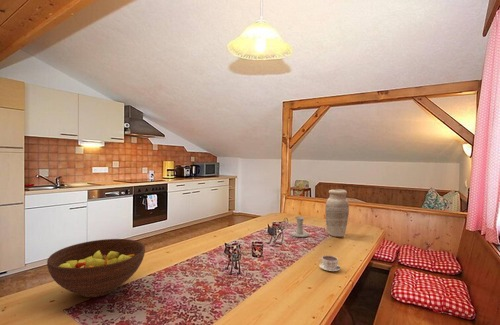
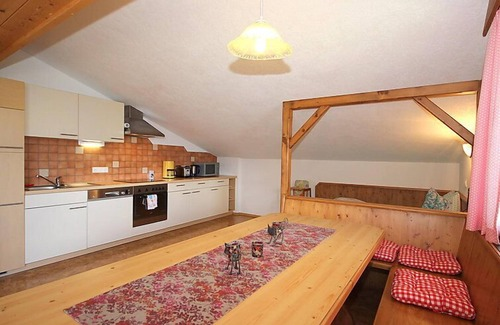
- candle holder (299, 226)
- coffee cup (329, 262)
- vase (337, 212)
- fruit bowl (99, 270)
